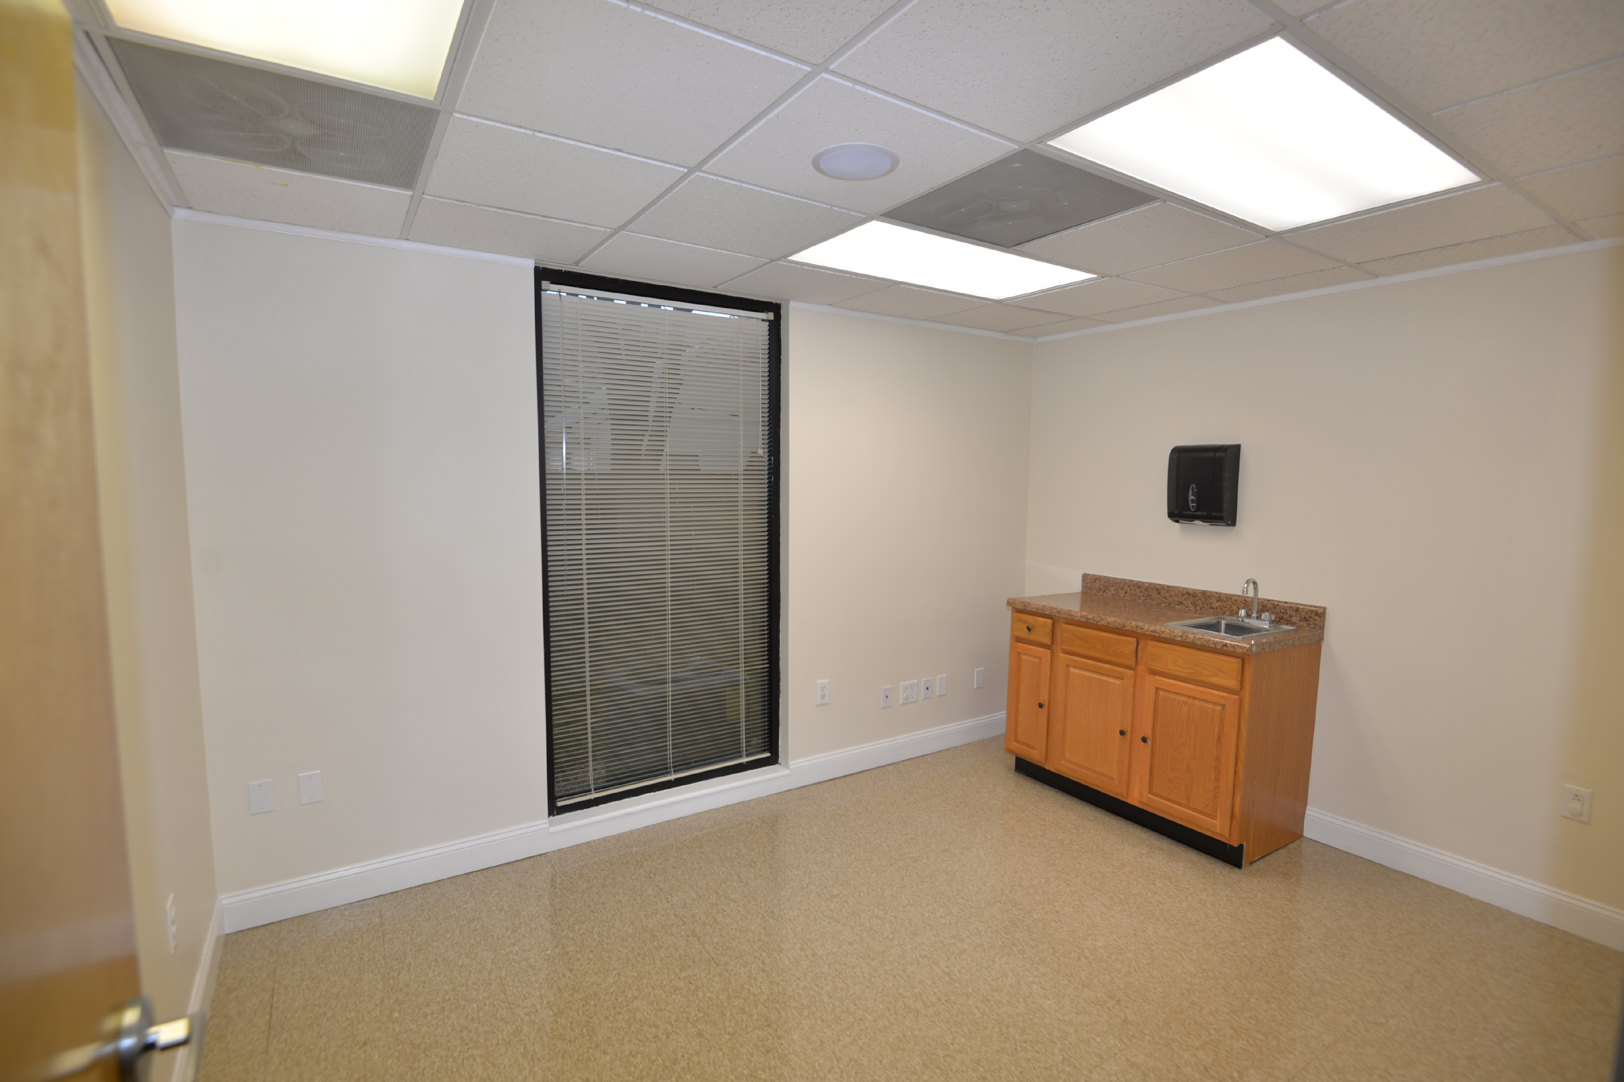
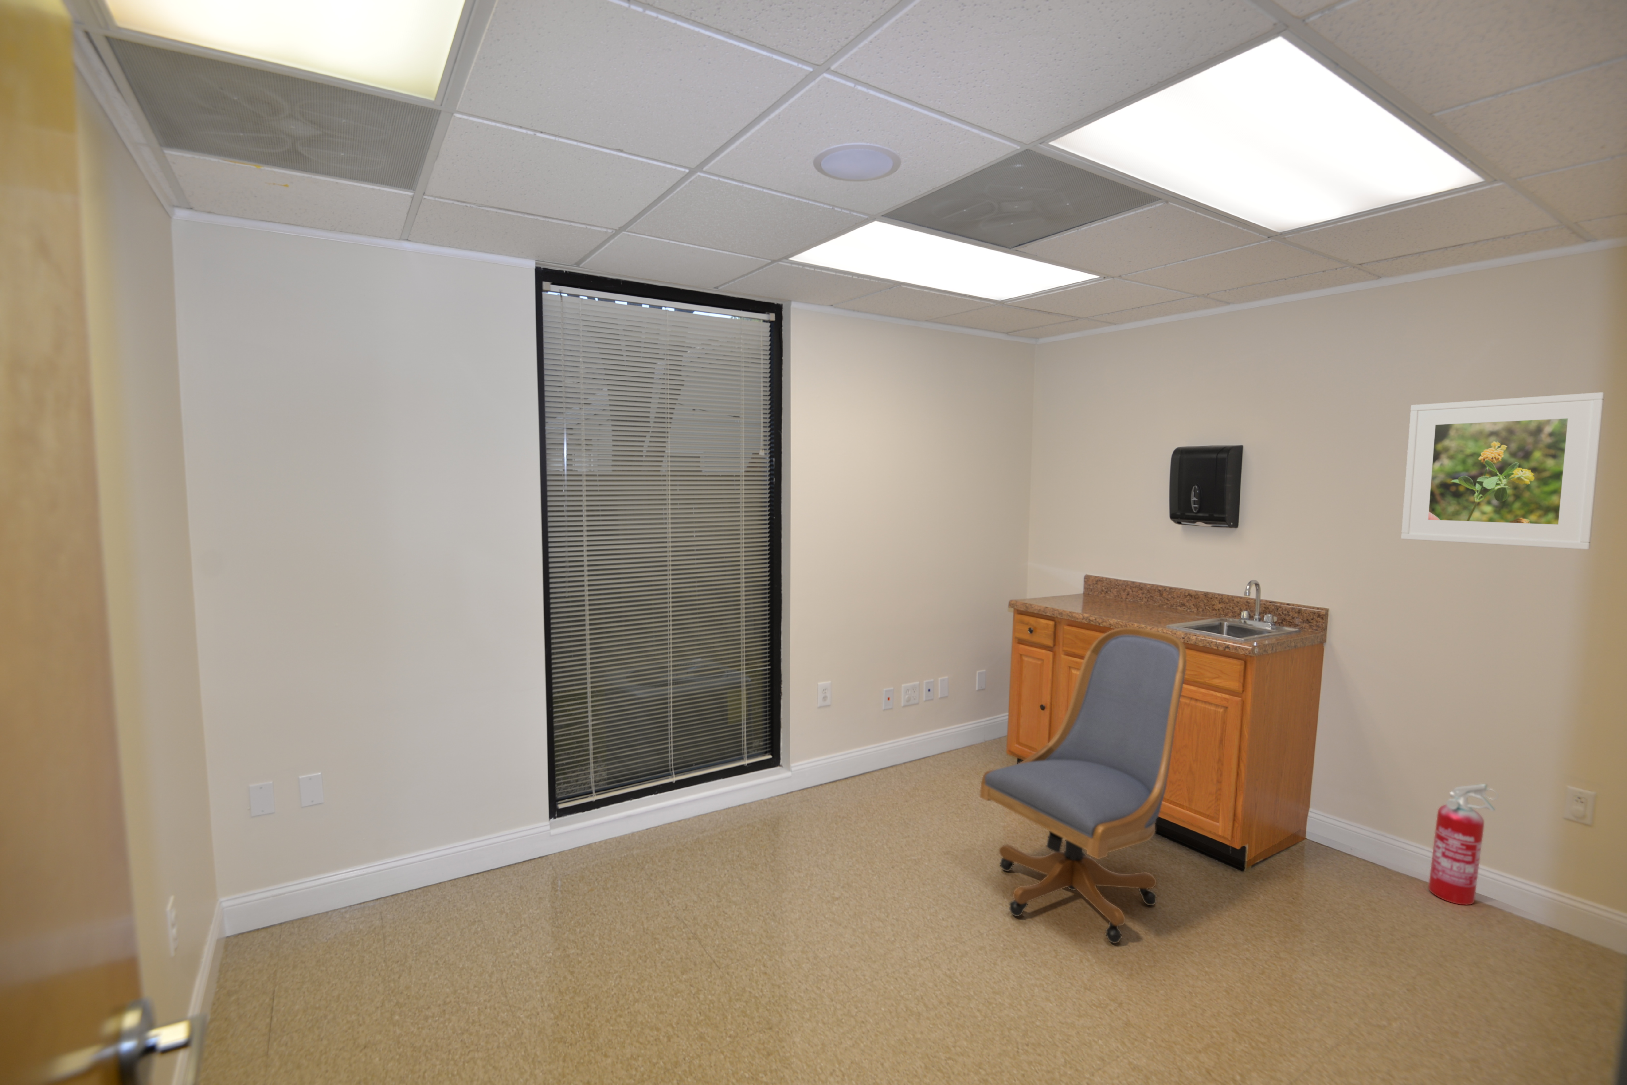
+ chair (1086, 768)
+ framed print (1494, 472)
+ fire extinguisher (1462, 839)
